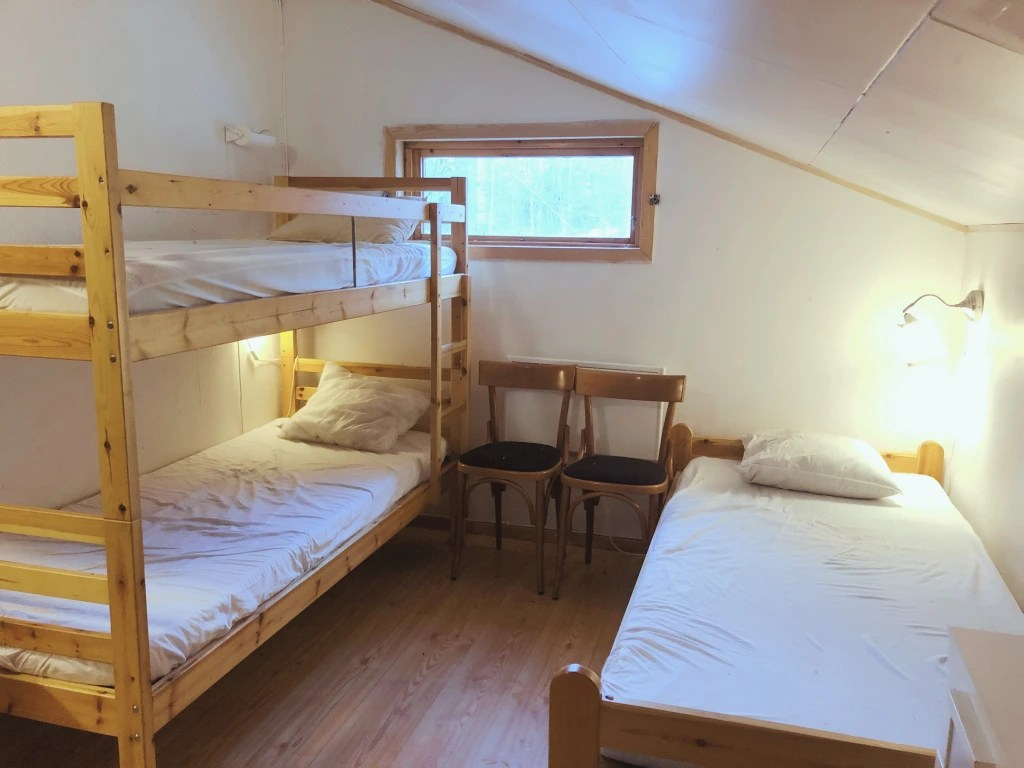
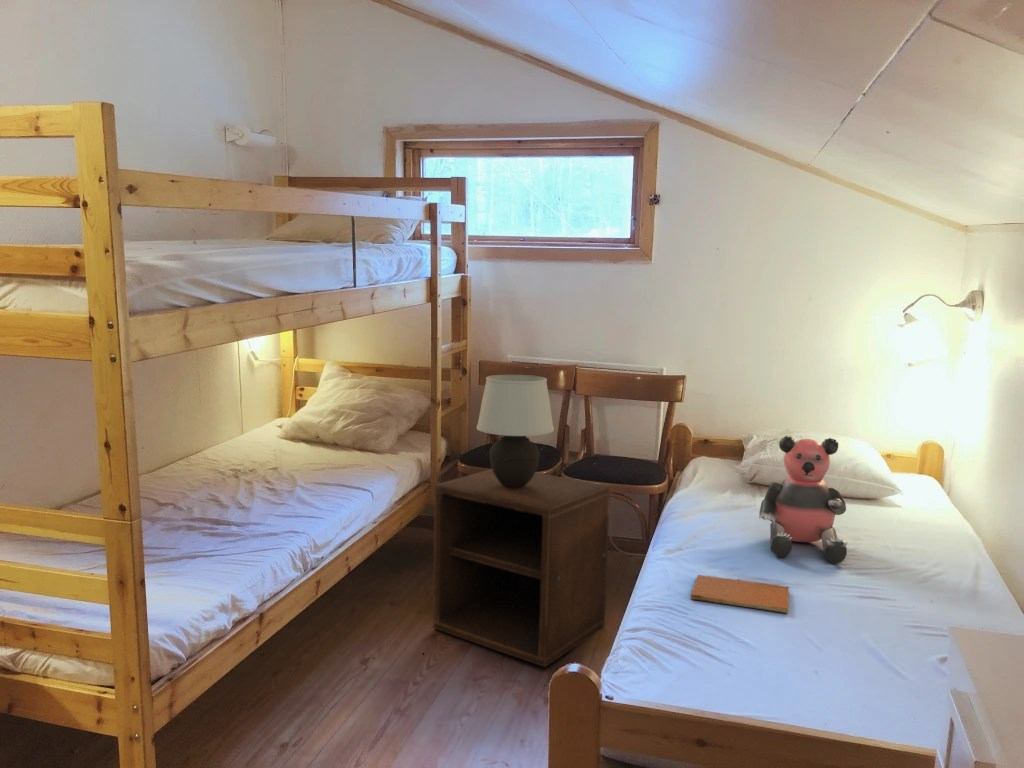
+ bear (804, 493)
+ nightstand (521, 557)
+ book (740, 592)
+ table lamp (515, 432)
